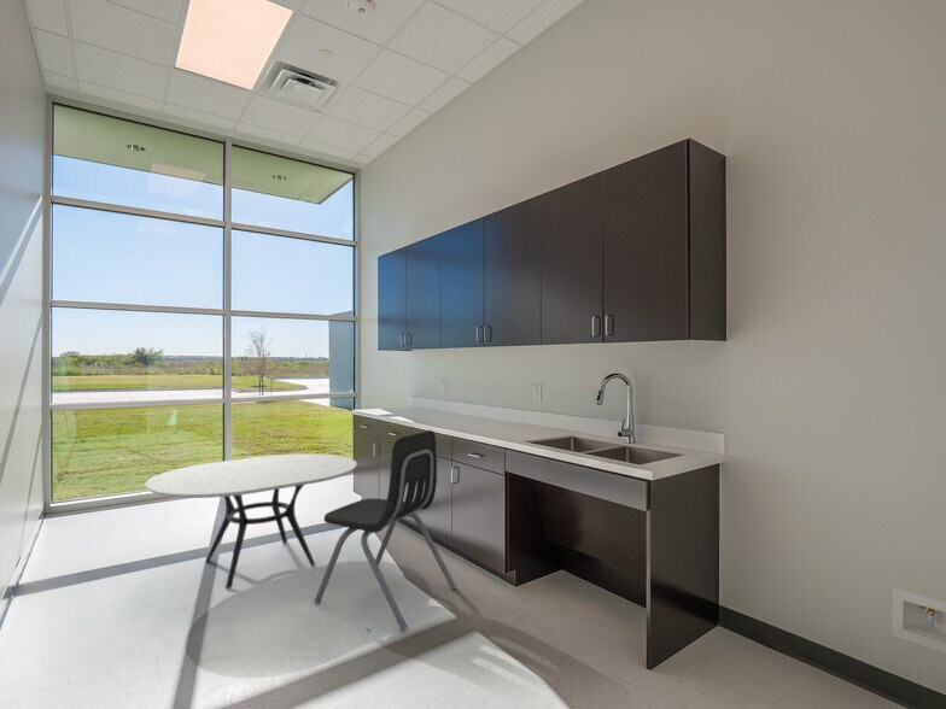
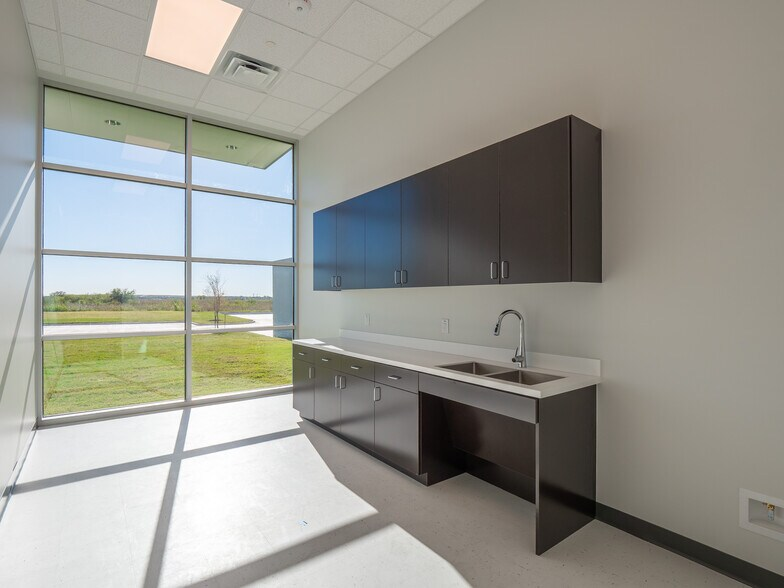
- dining table (259, 517)
- dining chair (386, 512)
